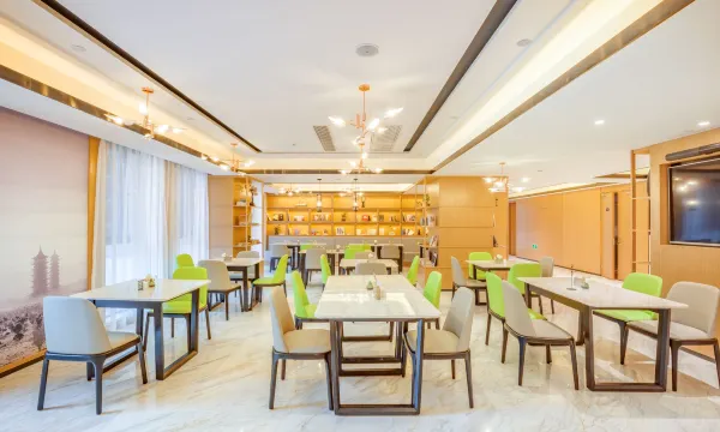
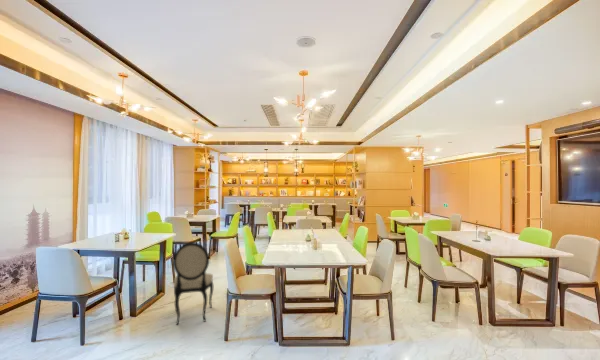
+ dining chair (192, 277)
